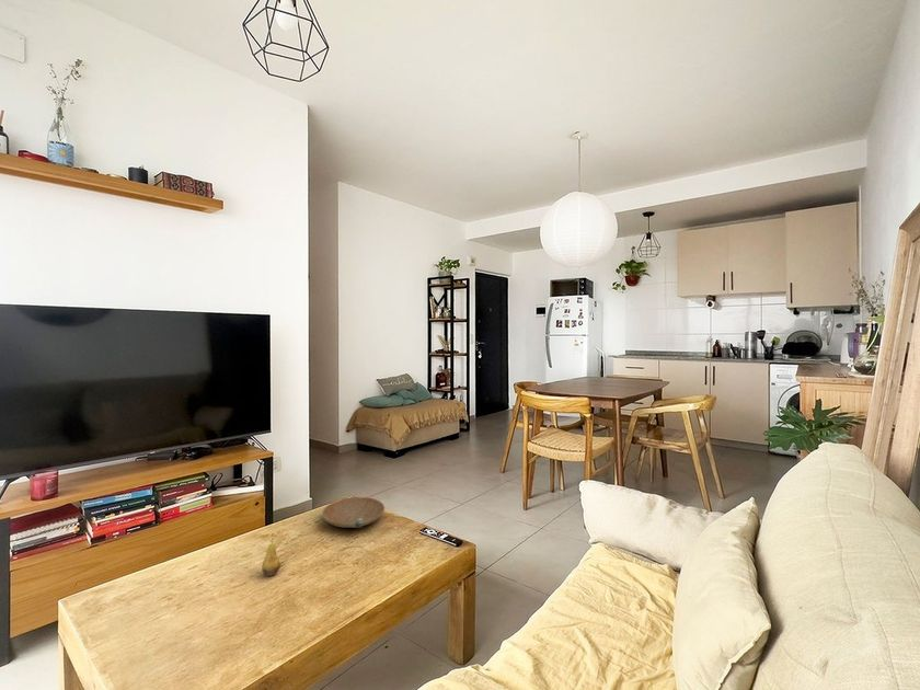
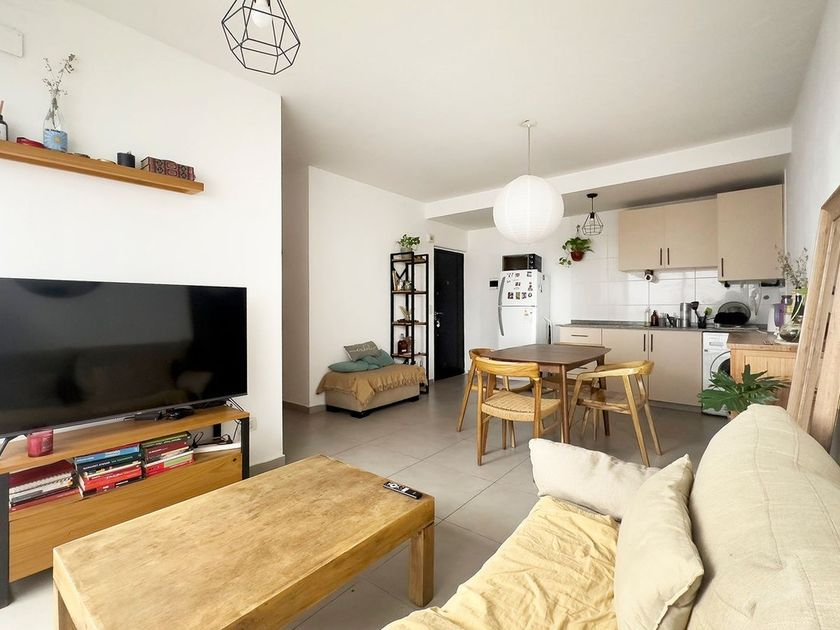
- fruit (271, 555)
- bowl (354, 513)
